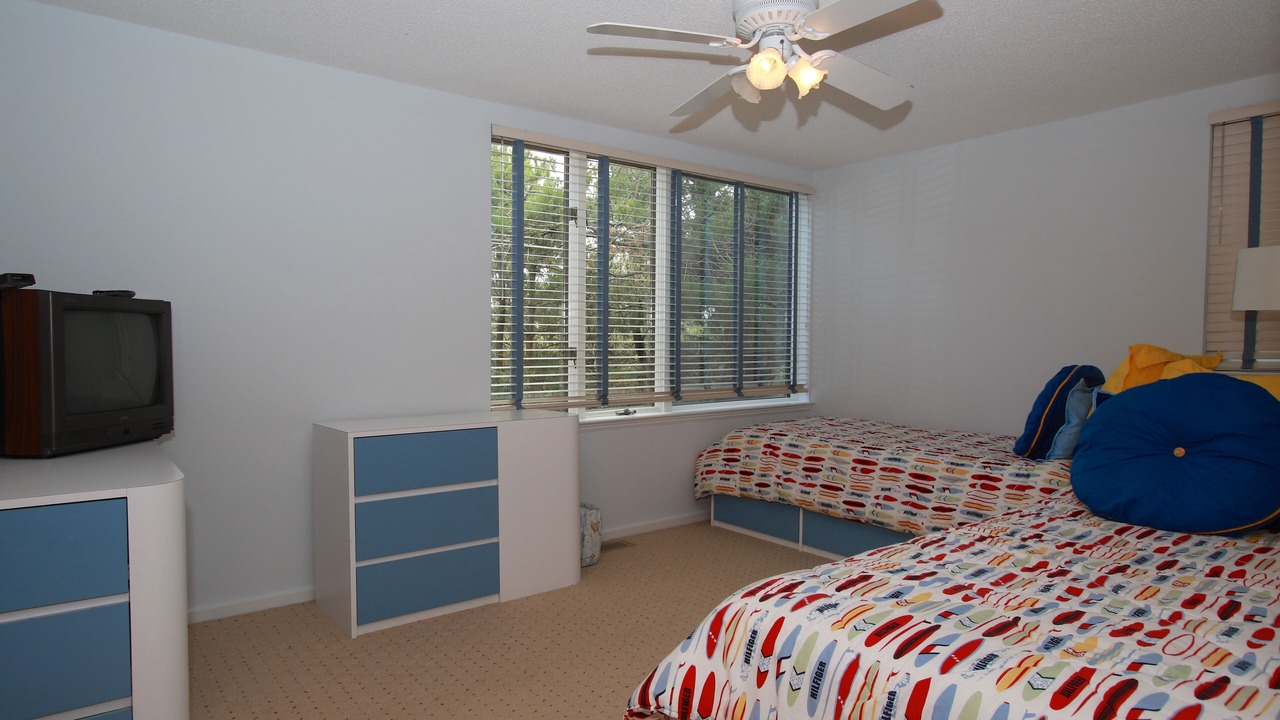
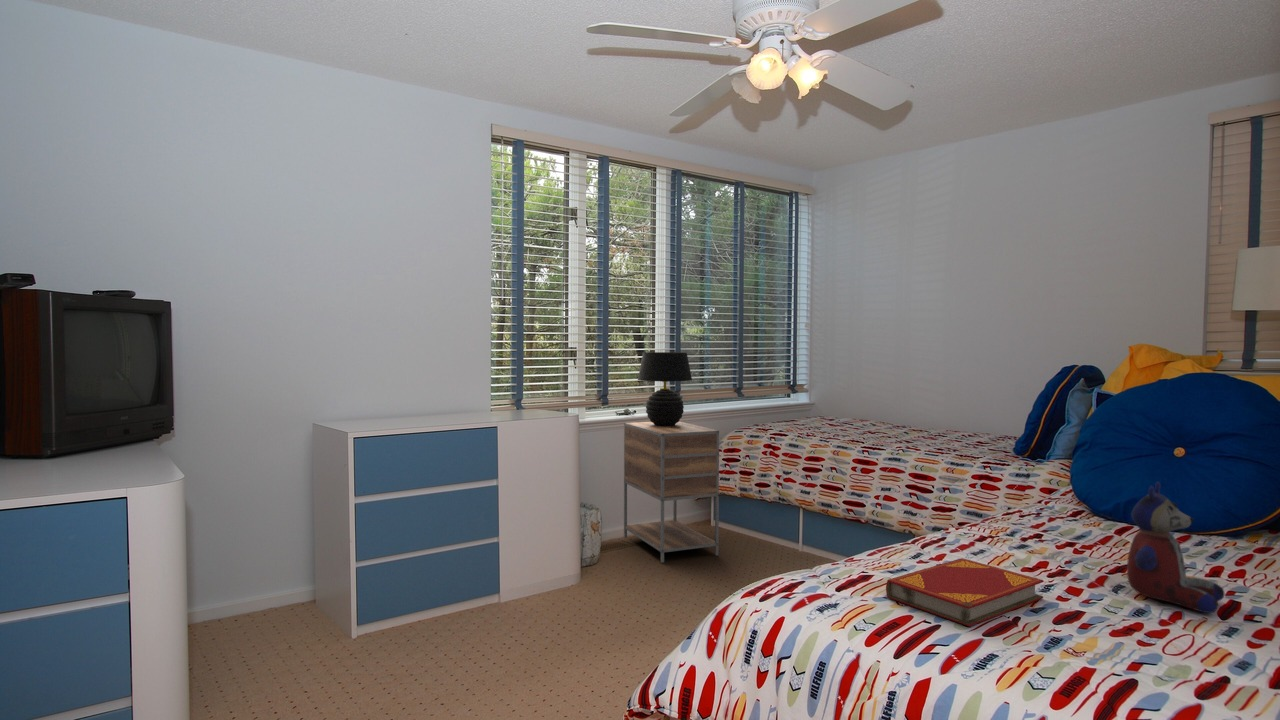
+ table lamp (664, 388)
+ hardback book (964, 588)
+ stuffed bear (1174, 543)
+ nightstand (671, 486)
